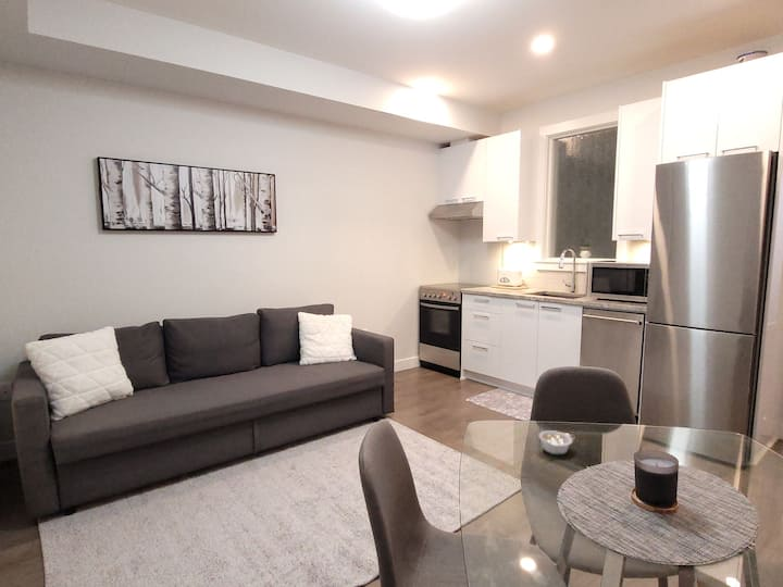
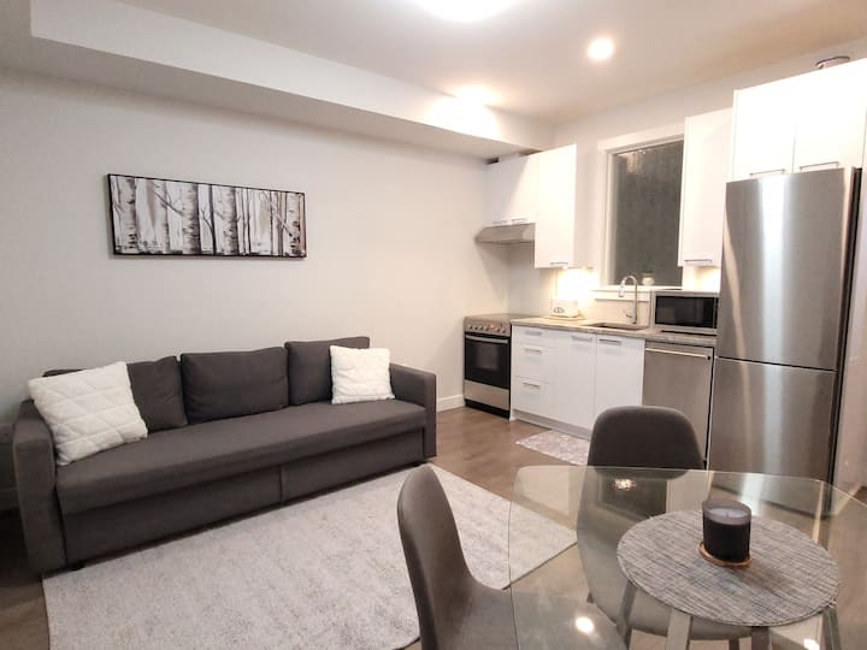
- legume (555, 442)
